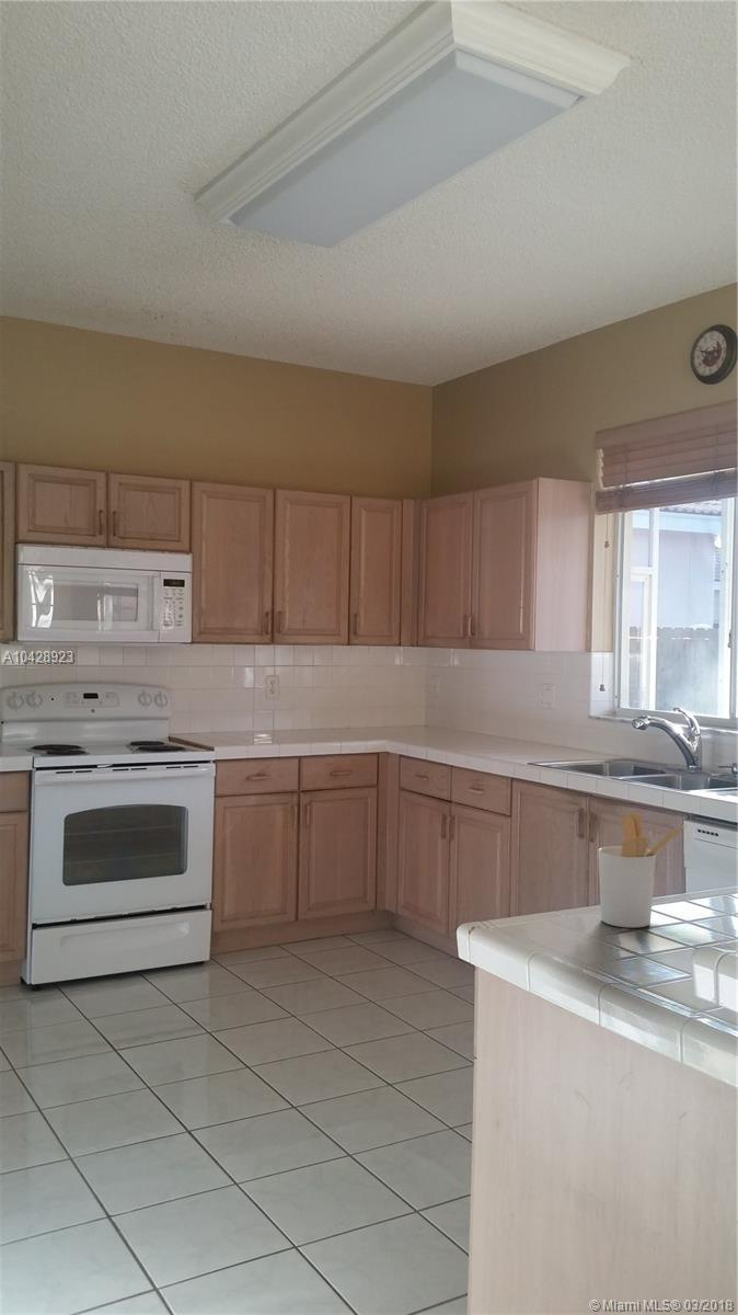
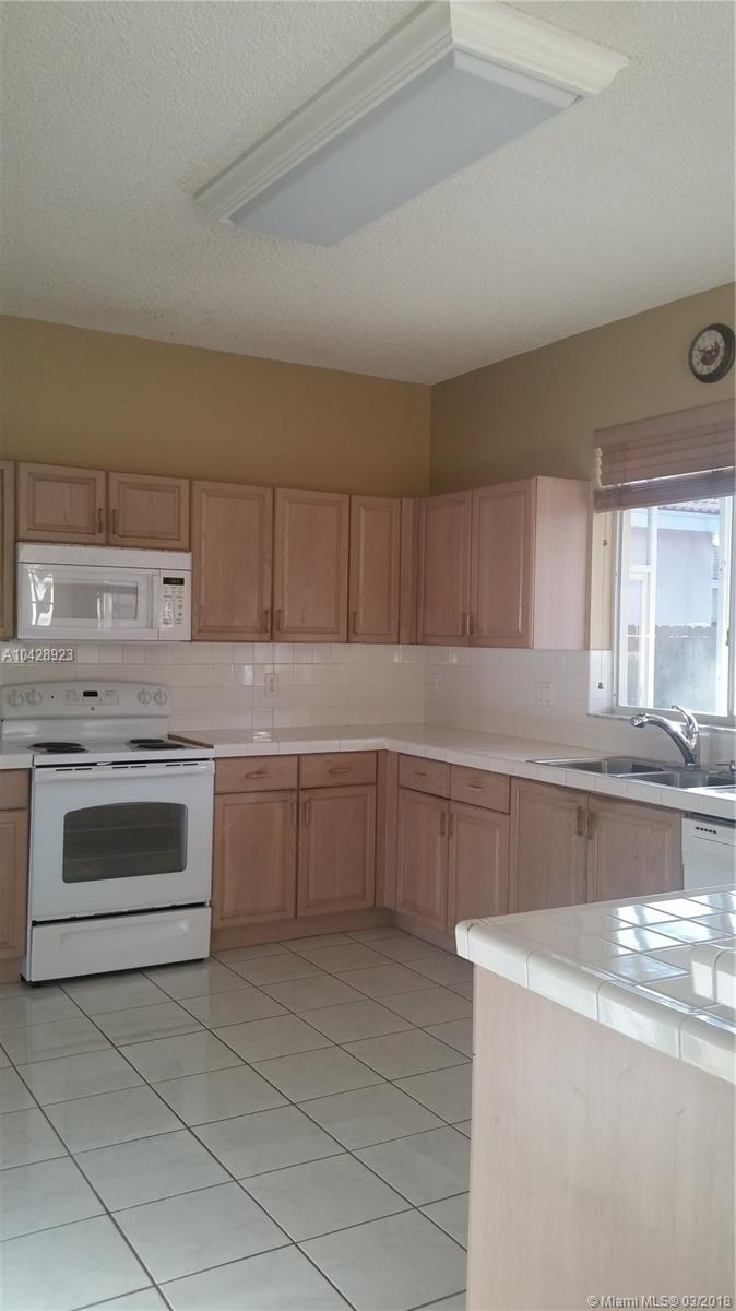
- utensil holder (642, 870)
